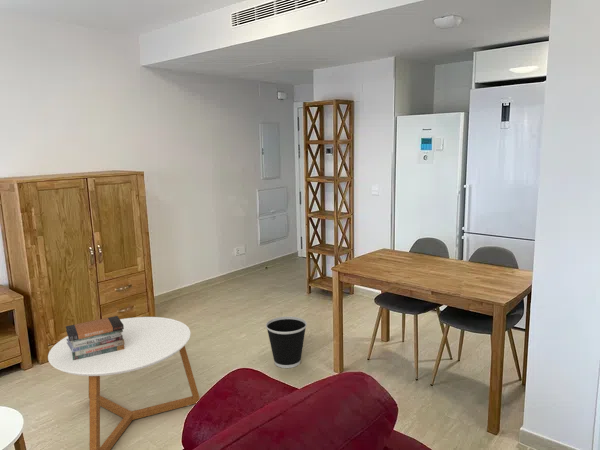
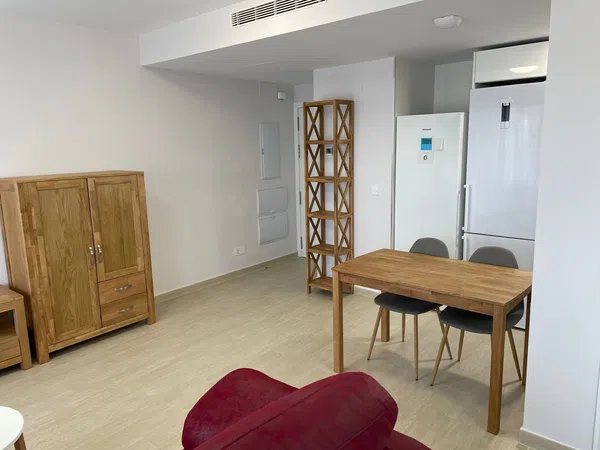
- coffee table (129, 371)
- wastebasket (286, 342)
- book stack (95, 337)
